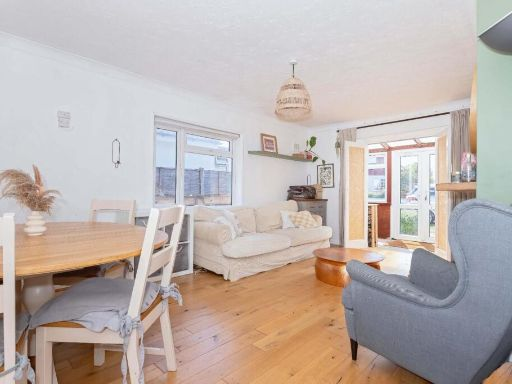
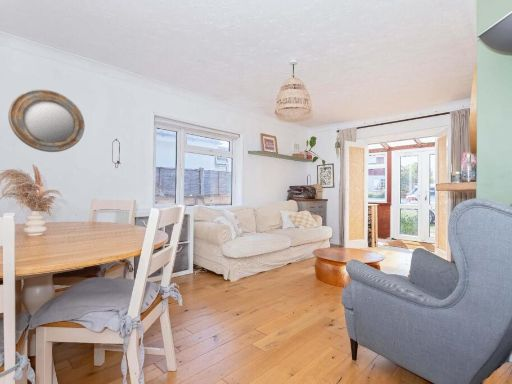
+ home mirror (49, 121)
